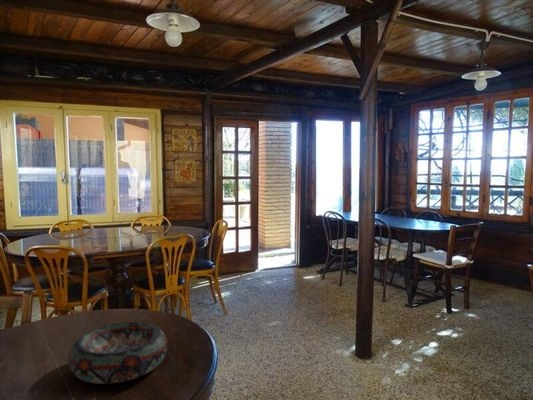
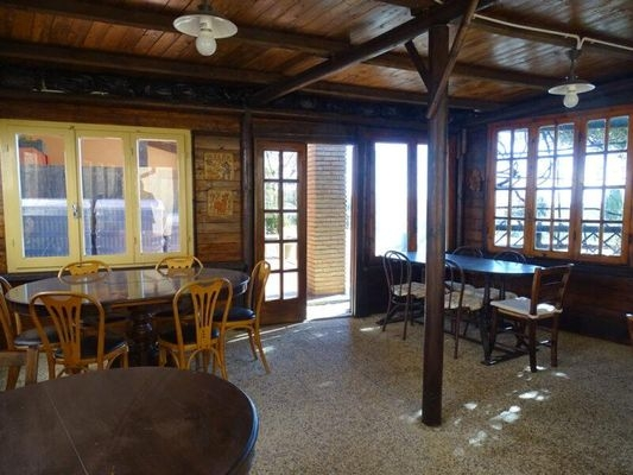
- decorative bowl (120, 350)
